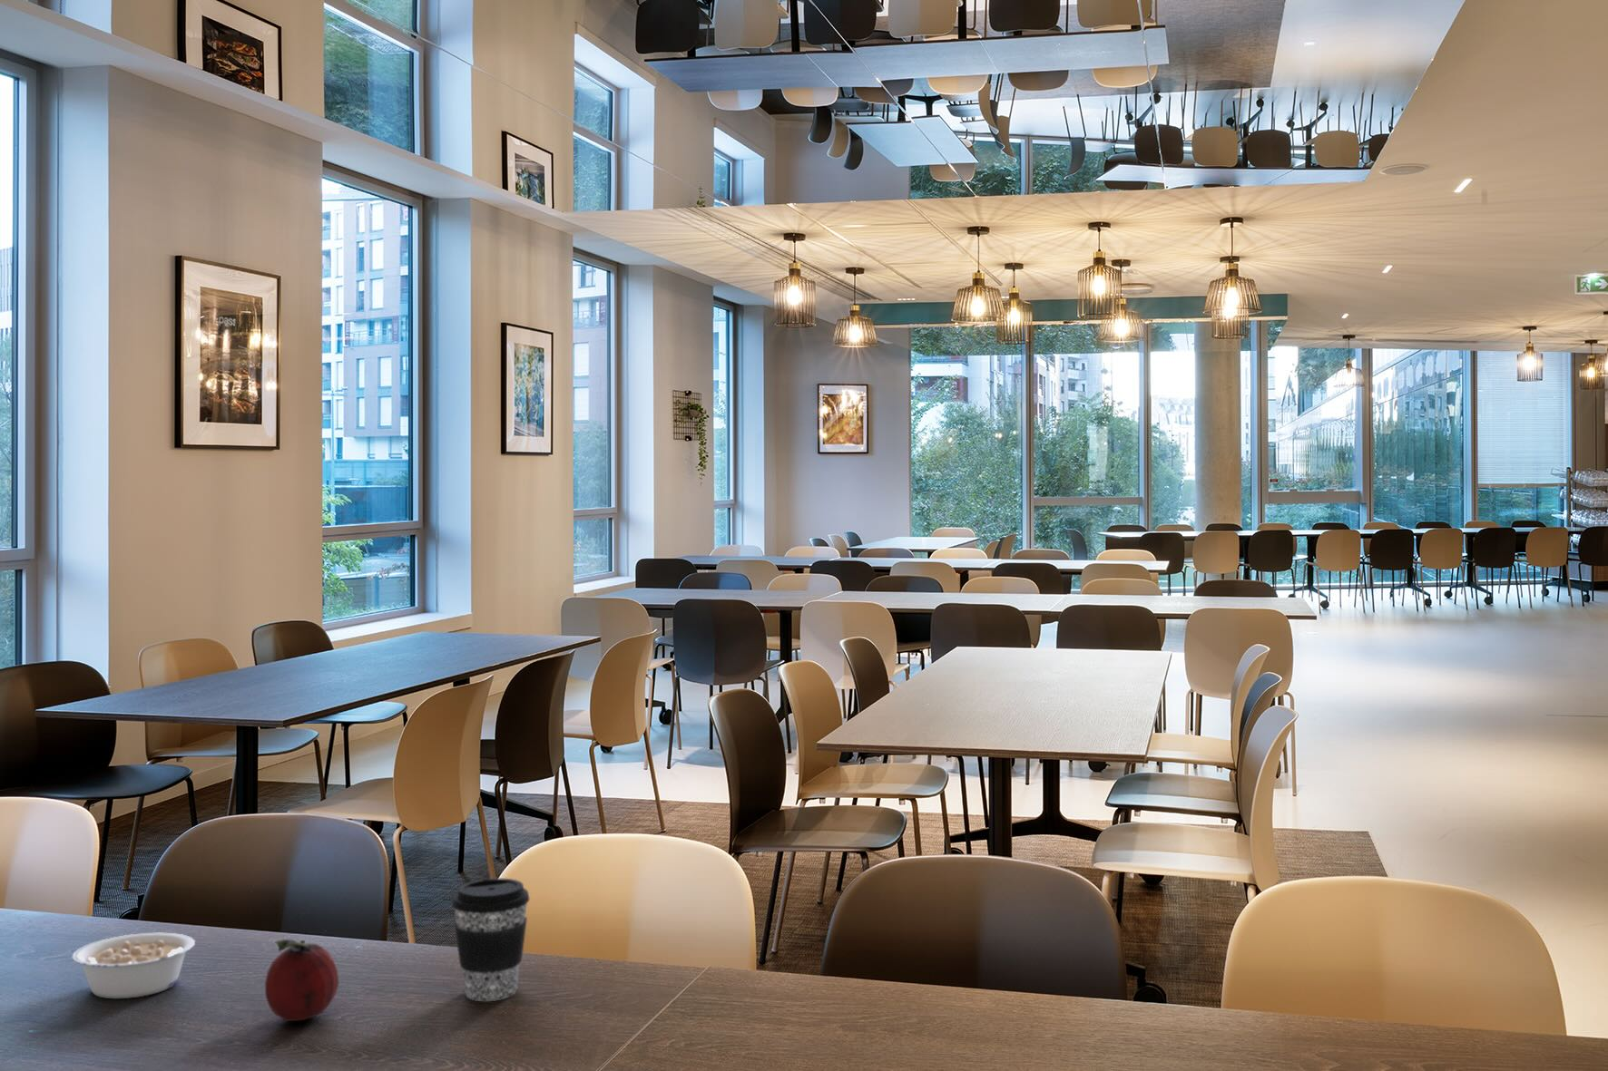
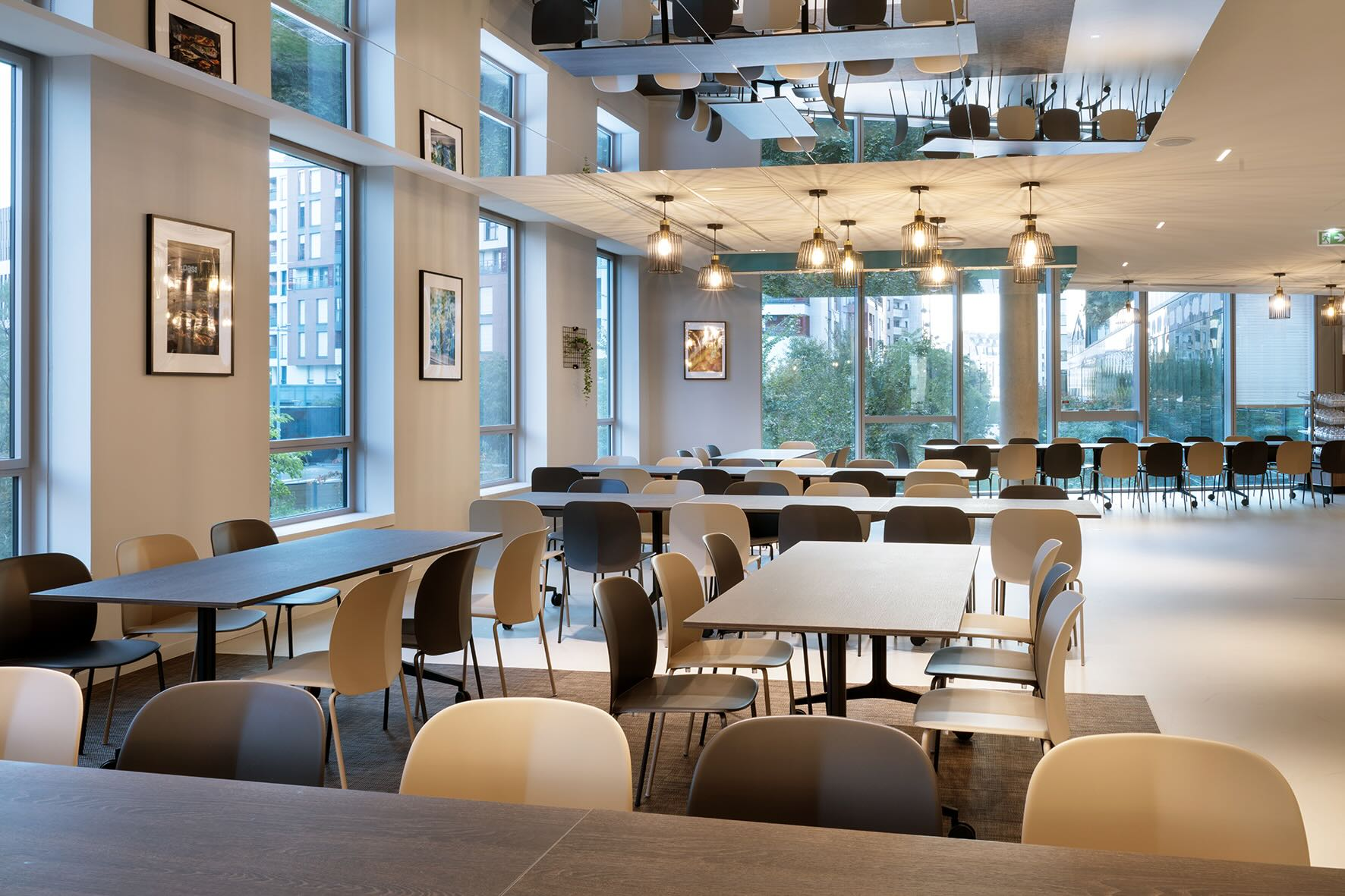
- fruit (299, 975)
- legume (139, 963)
- coffee cup (491, 940)
